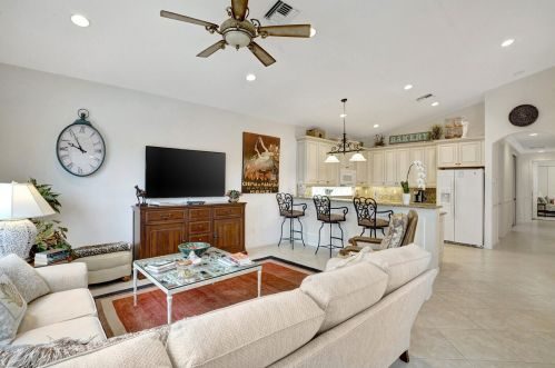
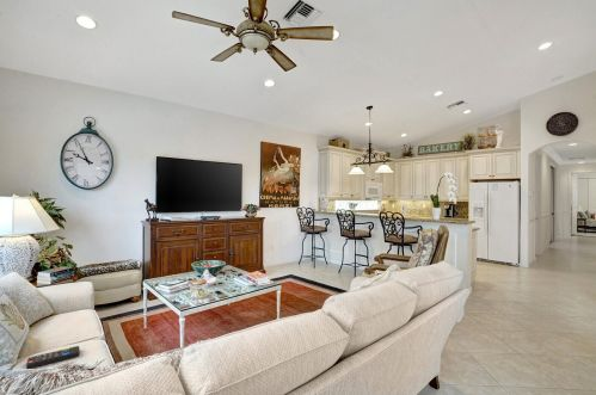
+ remote control (54, 356)
